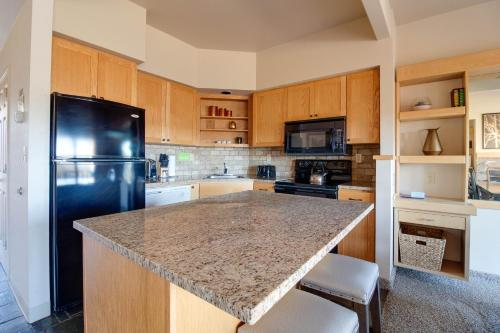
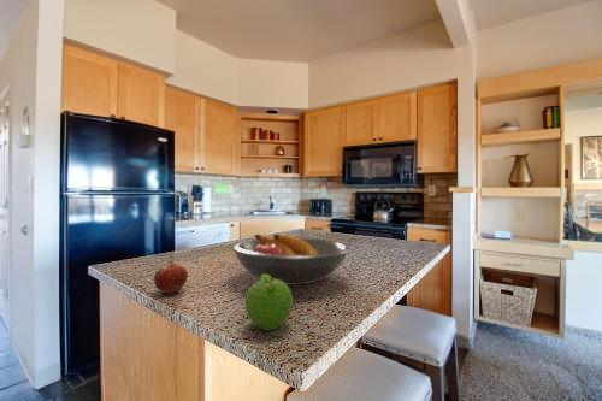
+ fruit (268, 300)
+ fruit bowl (290, 256)
+ apple (171, 276)
